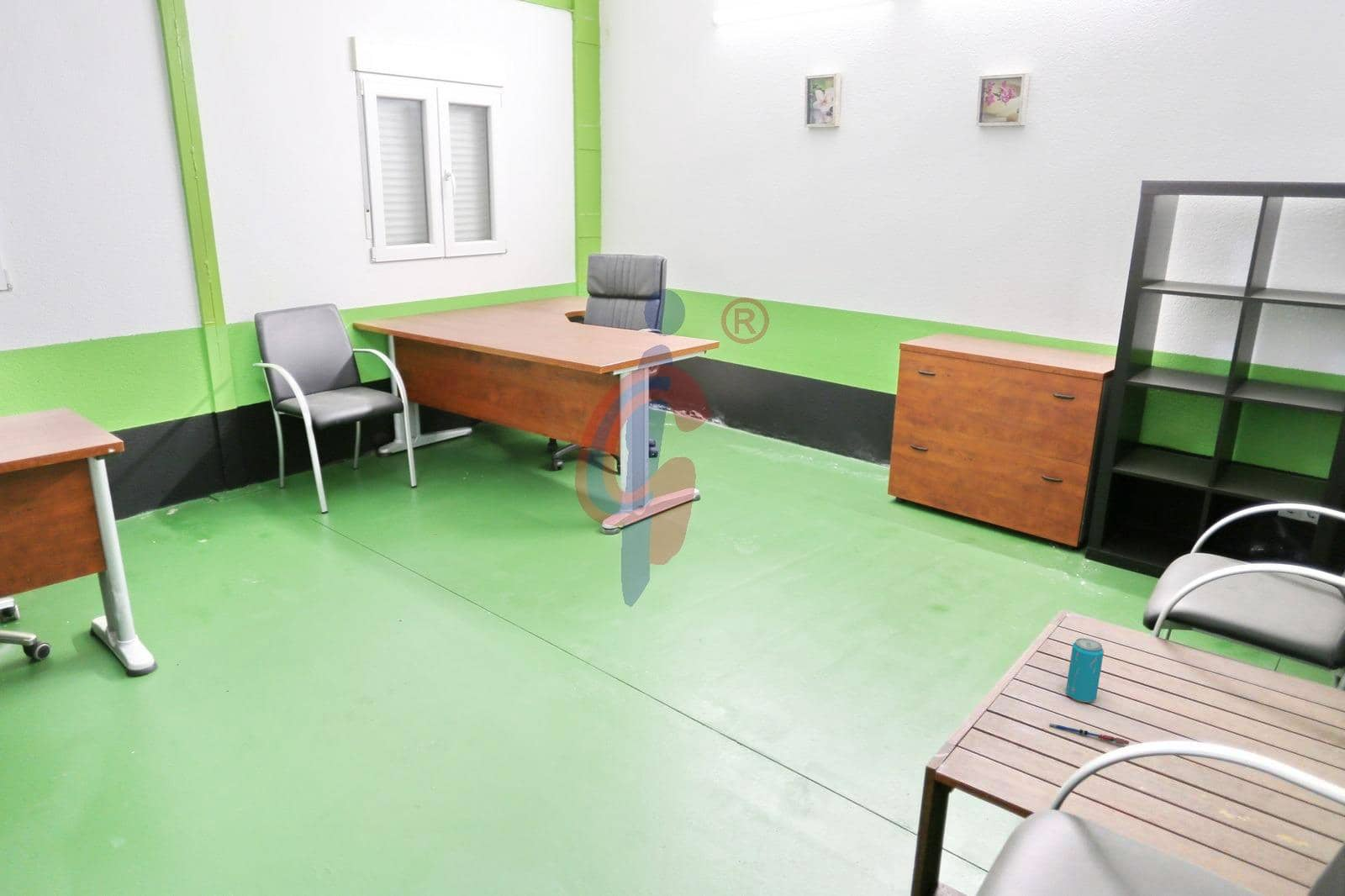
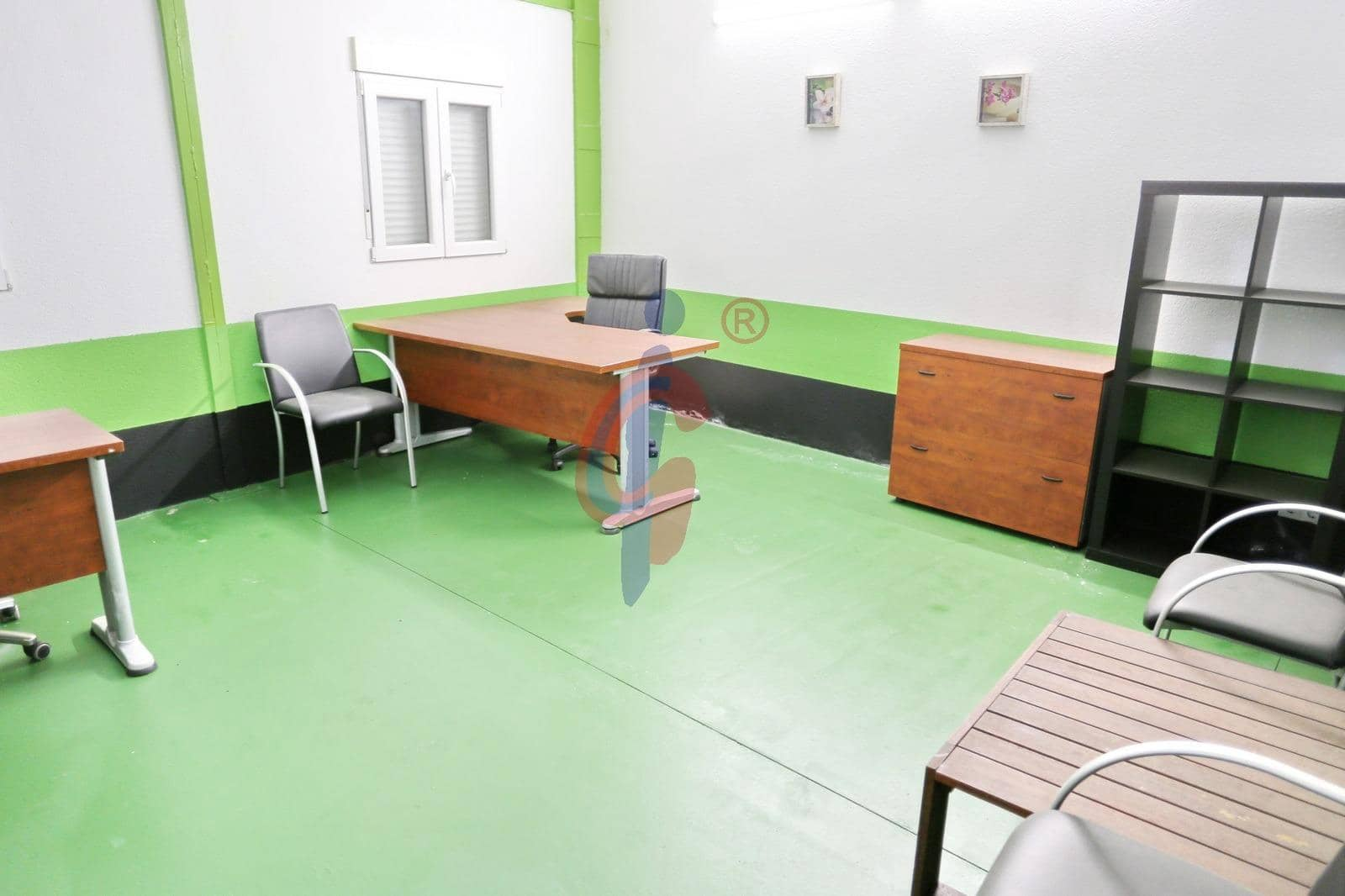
- beverage can (1084, 670)
- pen (1089, 733)
